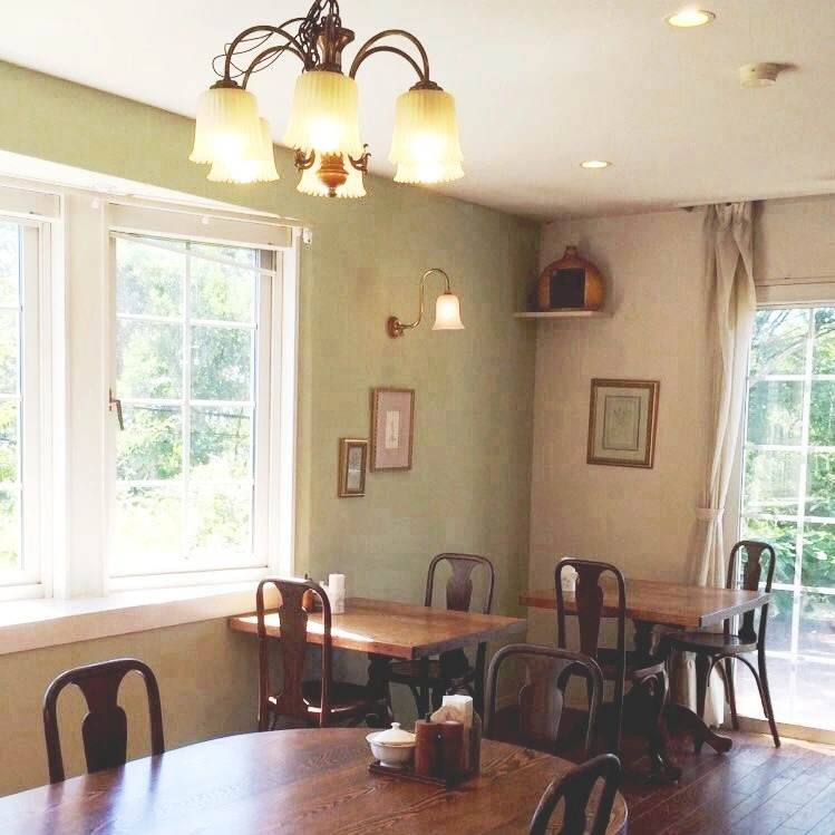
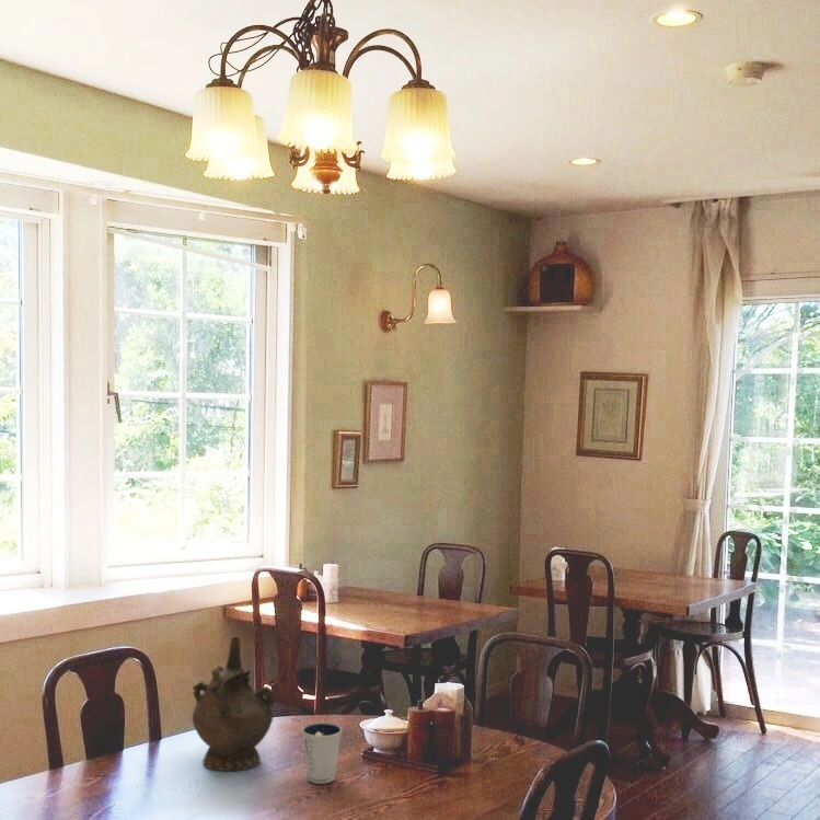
+ ceremonial vessel (231, 701)
+ dixie cup (321, 753)
